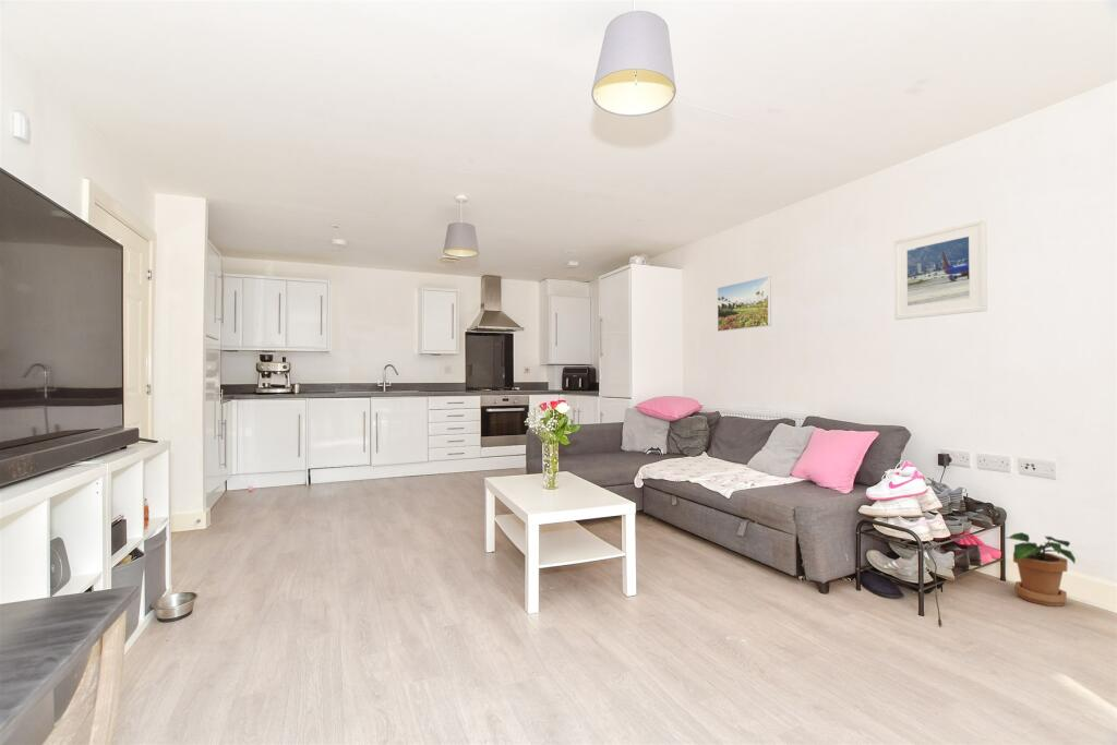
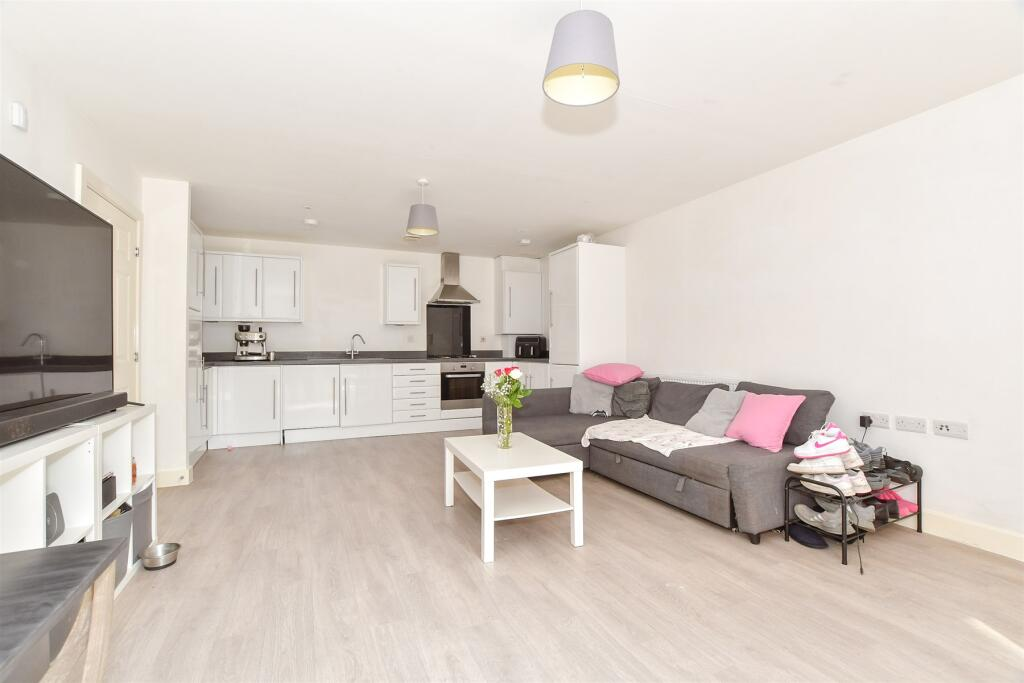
- potted plant (1032, 567)
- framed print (742, 305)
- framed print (937, 273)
